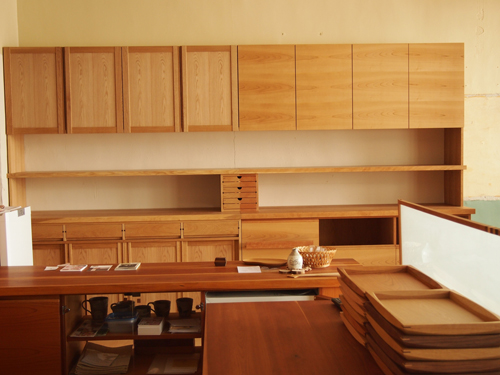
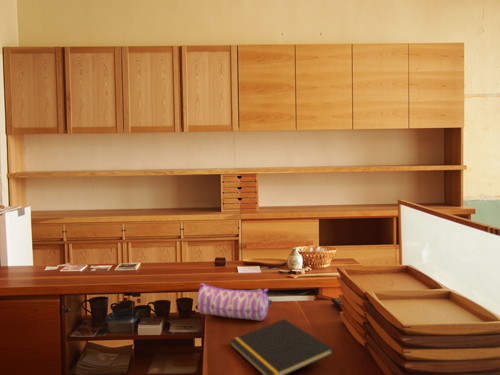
+ pencil case (233, 301)
+ notepad (278, 346)
